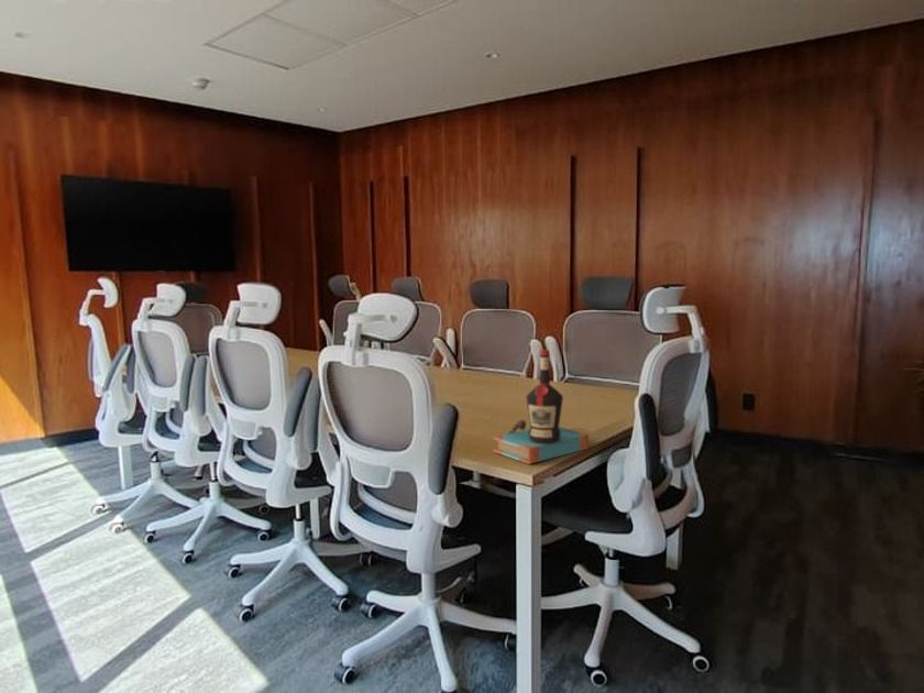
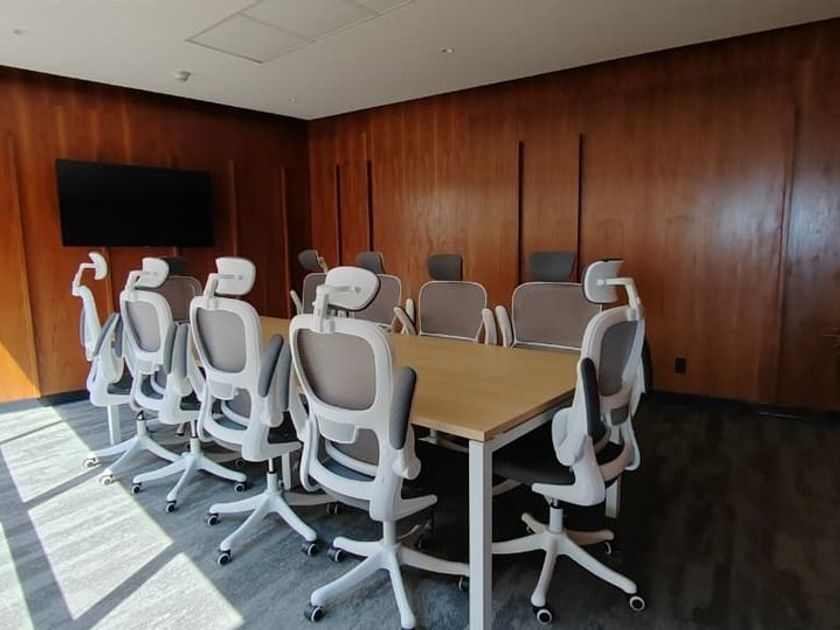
- bottle (537, 398)
